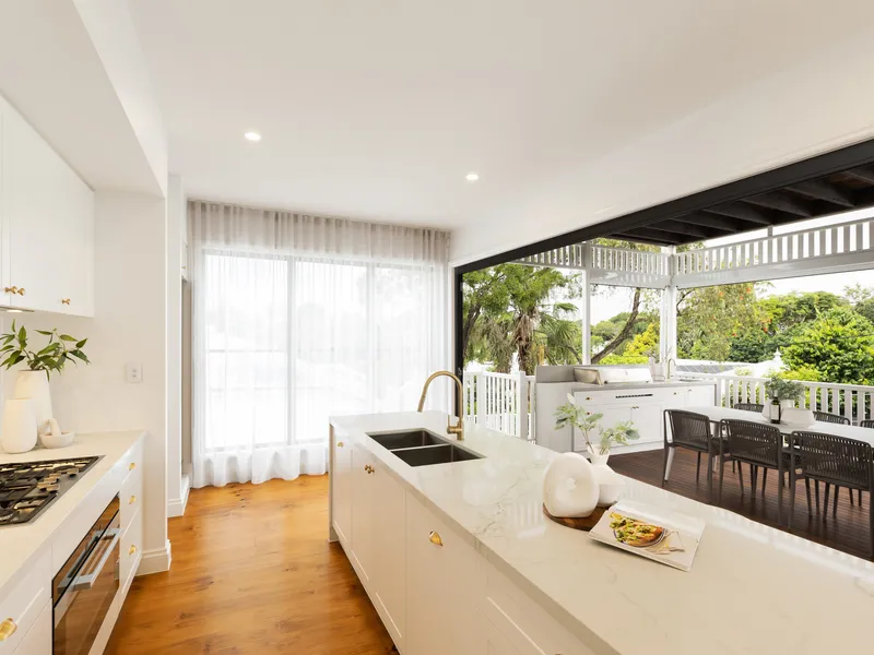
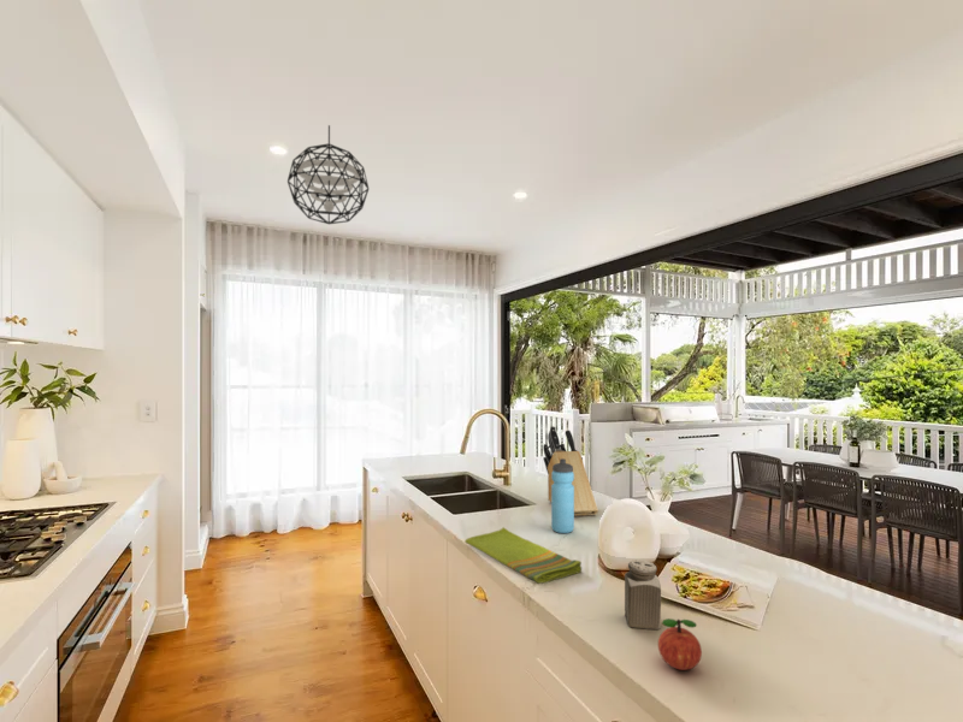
+ apple (679, 641)
+ water bottle (562, 495)
+ pendant light (329, 174)
+ dish towel (519, 551)
+ knife block (568, 463)
+ salt shaker (642, 591)
